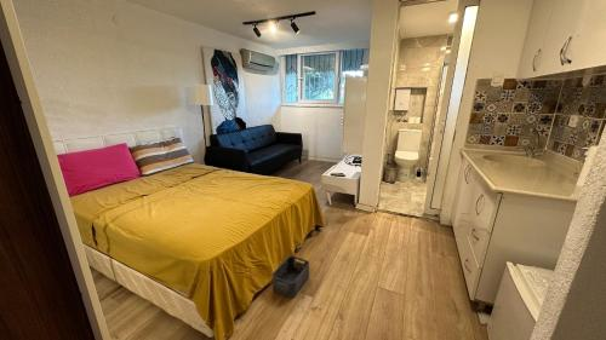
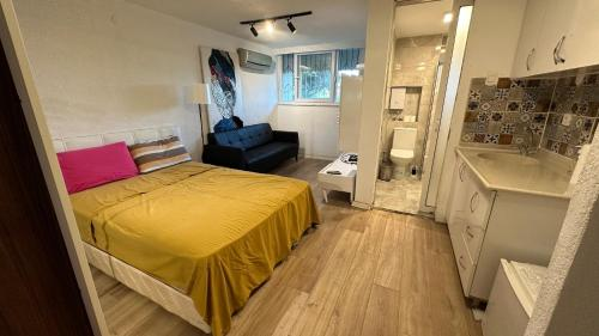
- storage bin (291, 275)
